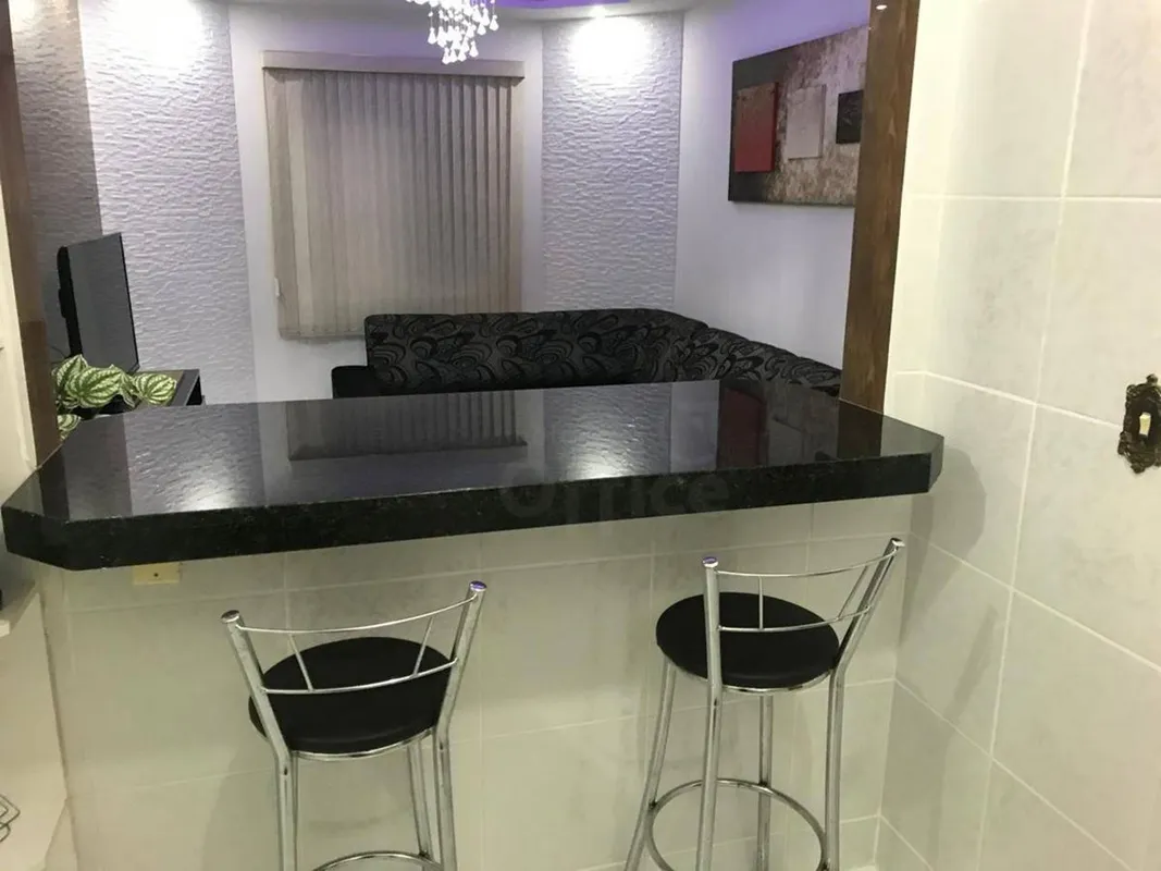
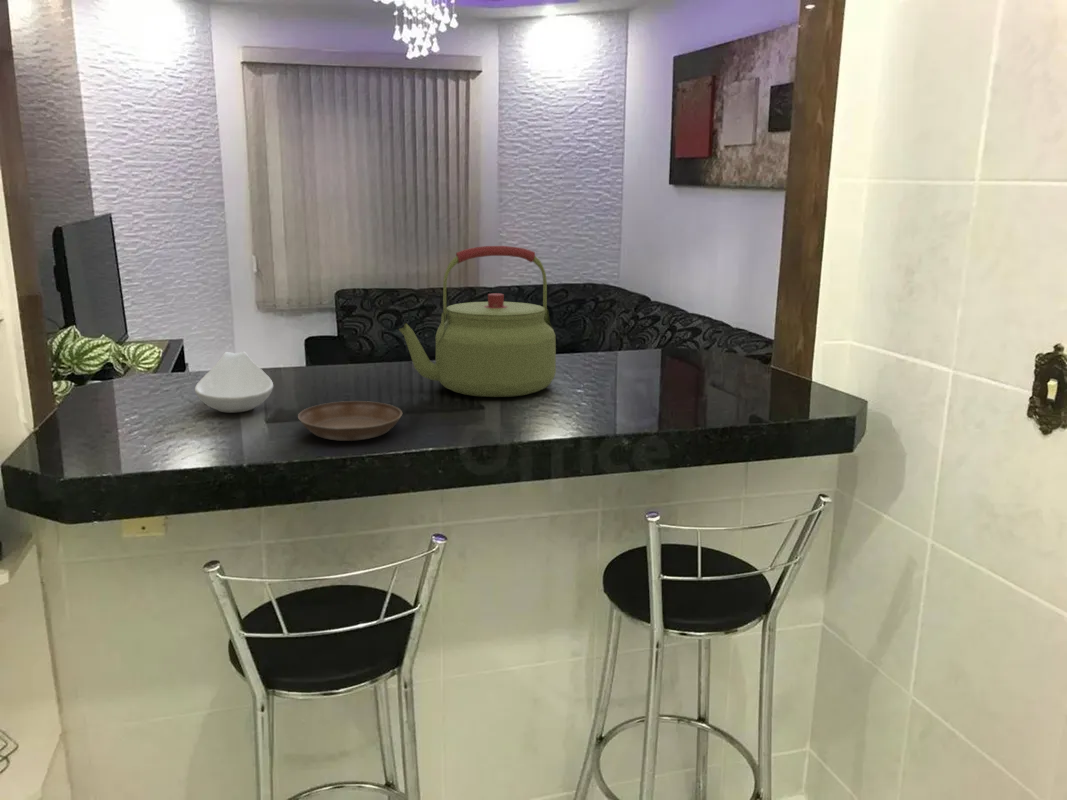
+ kettle (478, 318)
+ saucer (351, 421)
+ spoon rest (234, 379)
